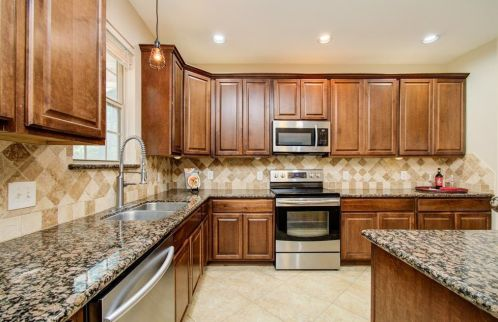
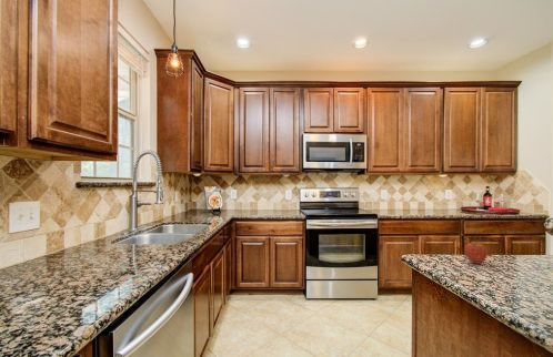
+ fruit (475, 251)
